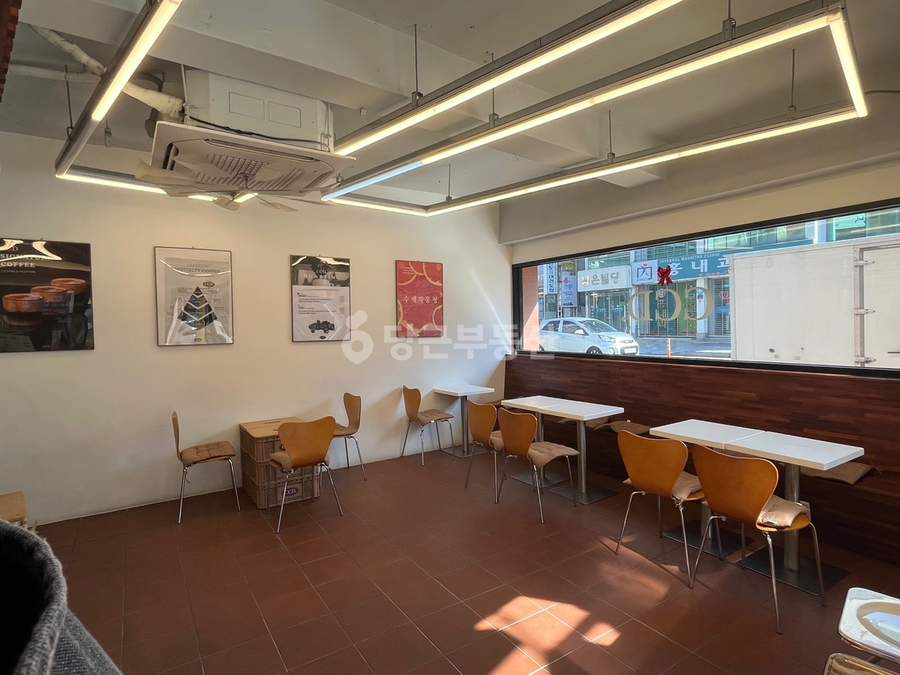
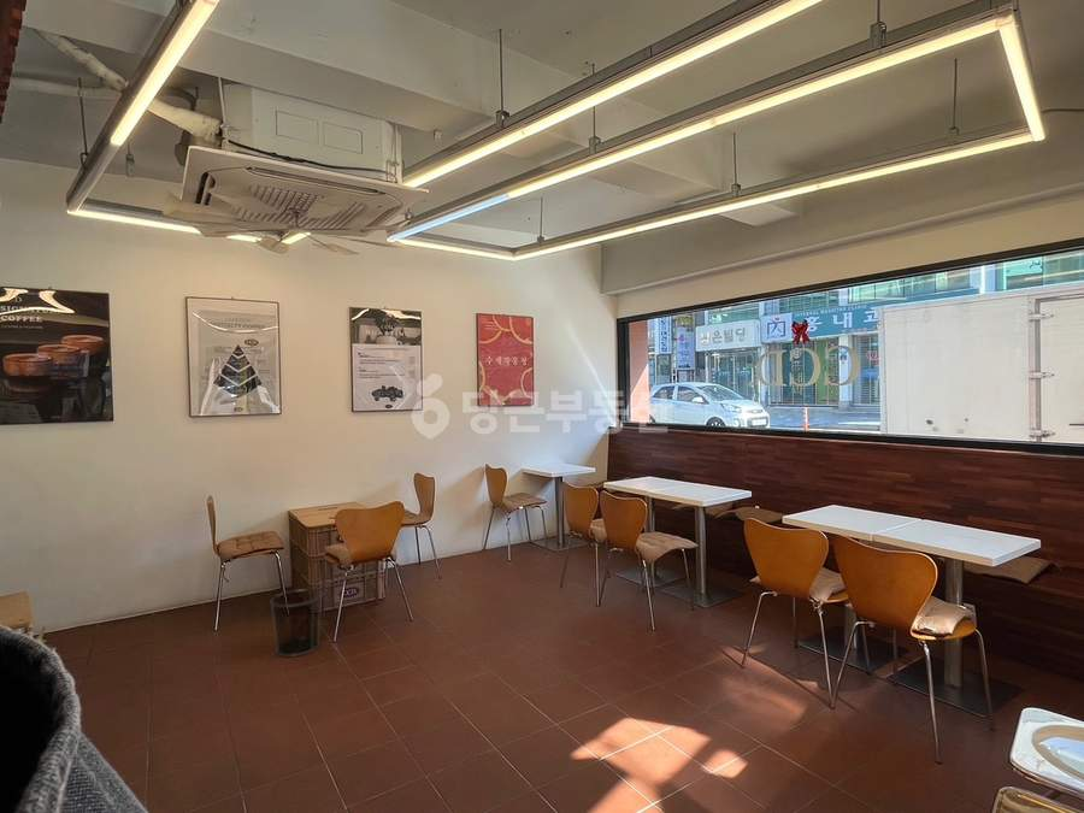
+ waste bin (296, 621)
